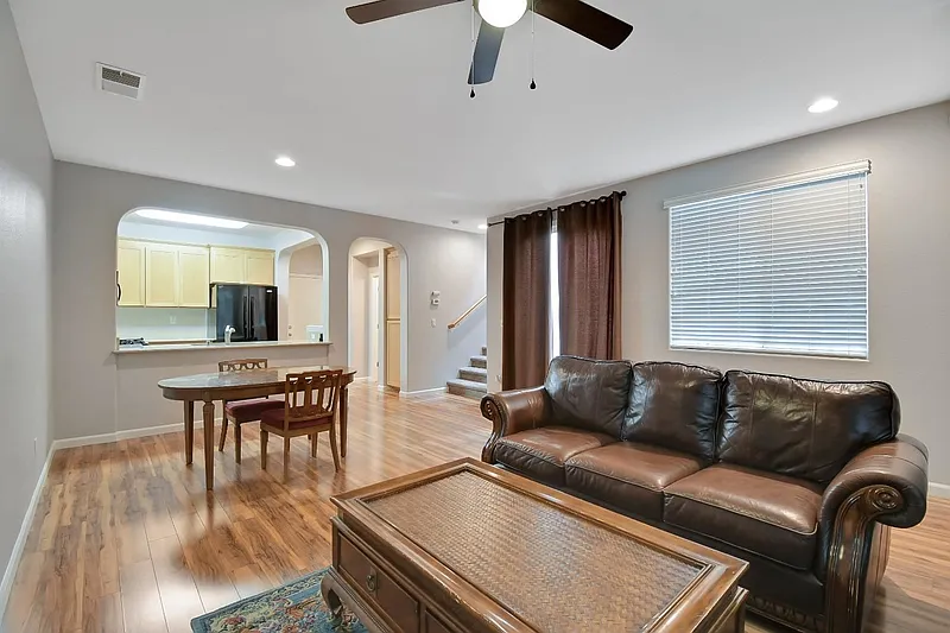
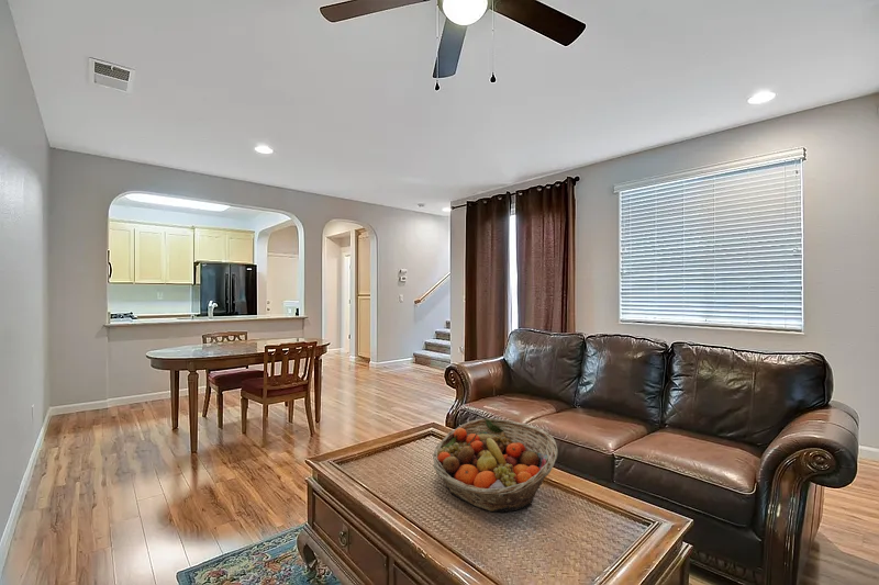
+ fruit basket (492, 460)
